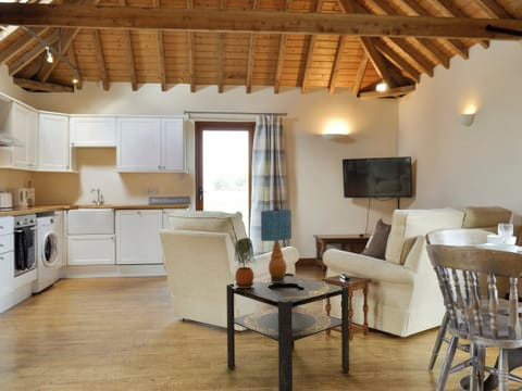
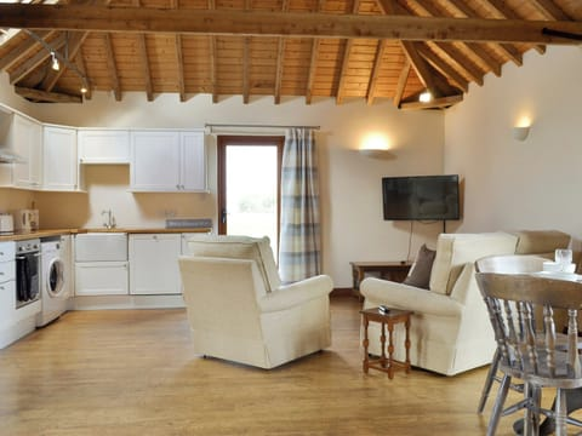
- side table (287, 327)
- table lamp (276, 241)
- potted plant (246, 261)
